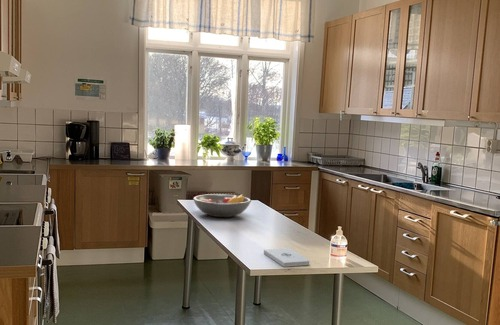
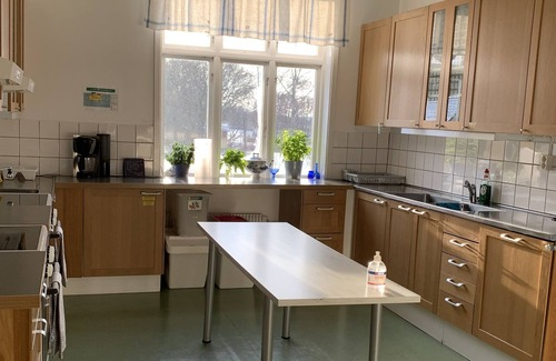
- fruit bowl (221, 204)
- notepad (286, 257)
